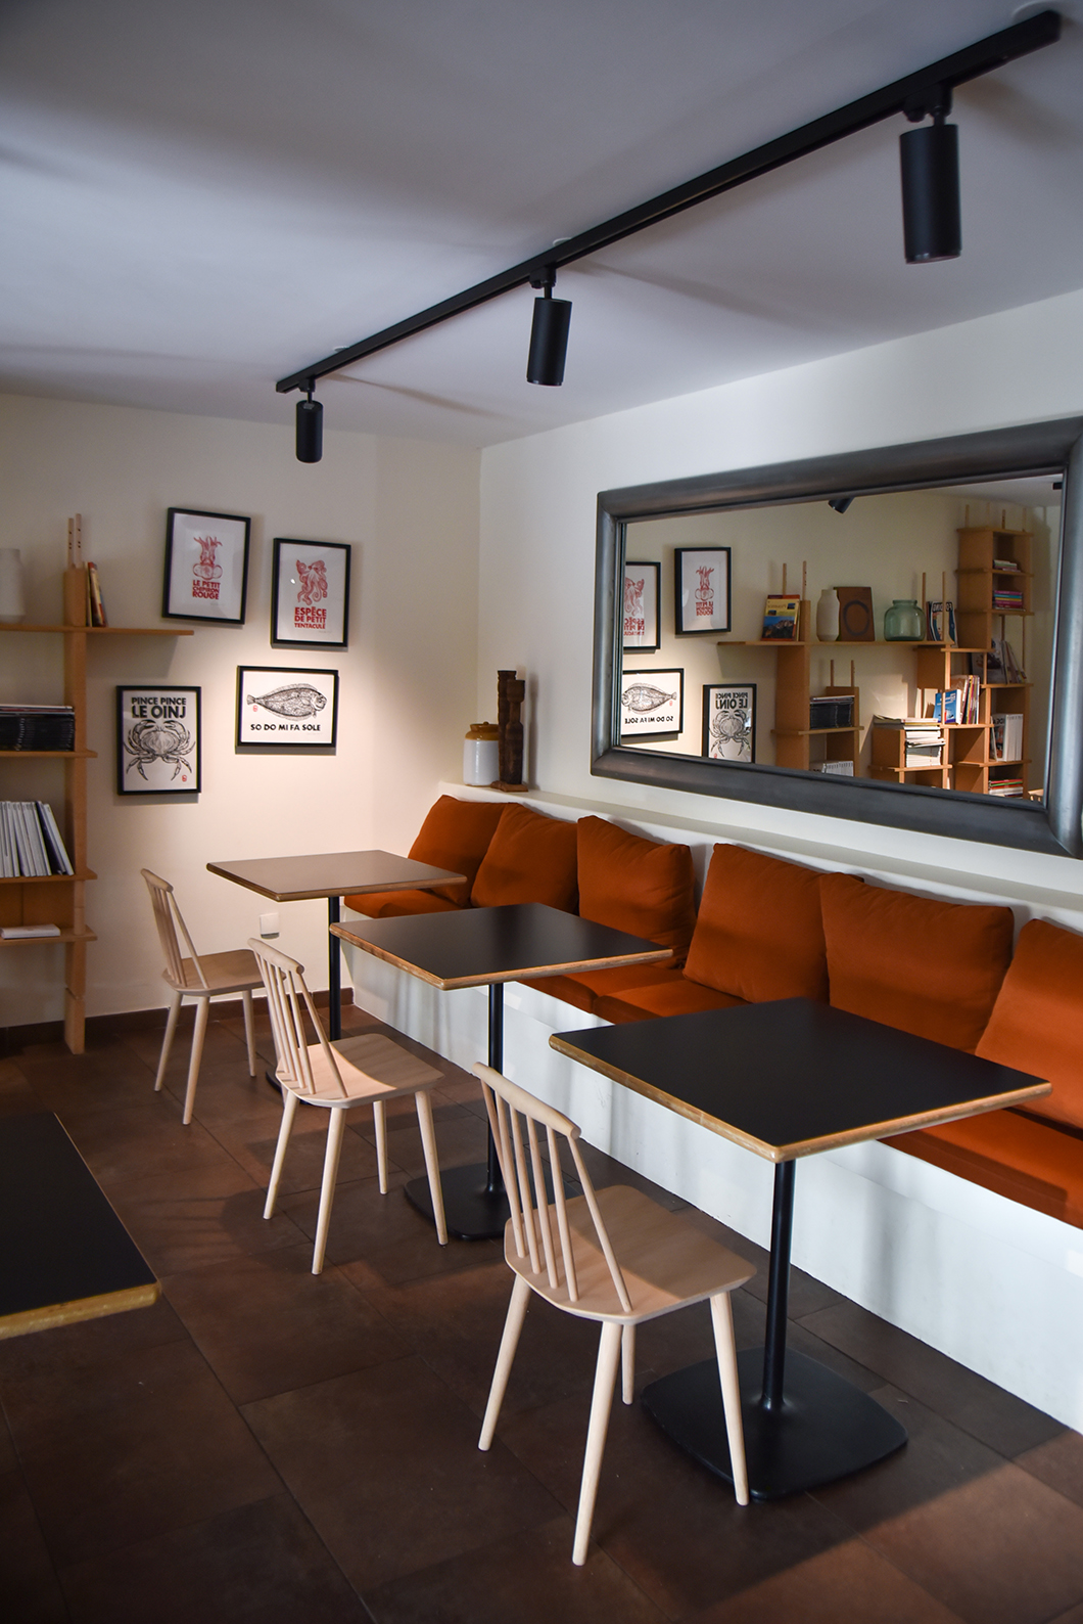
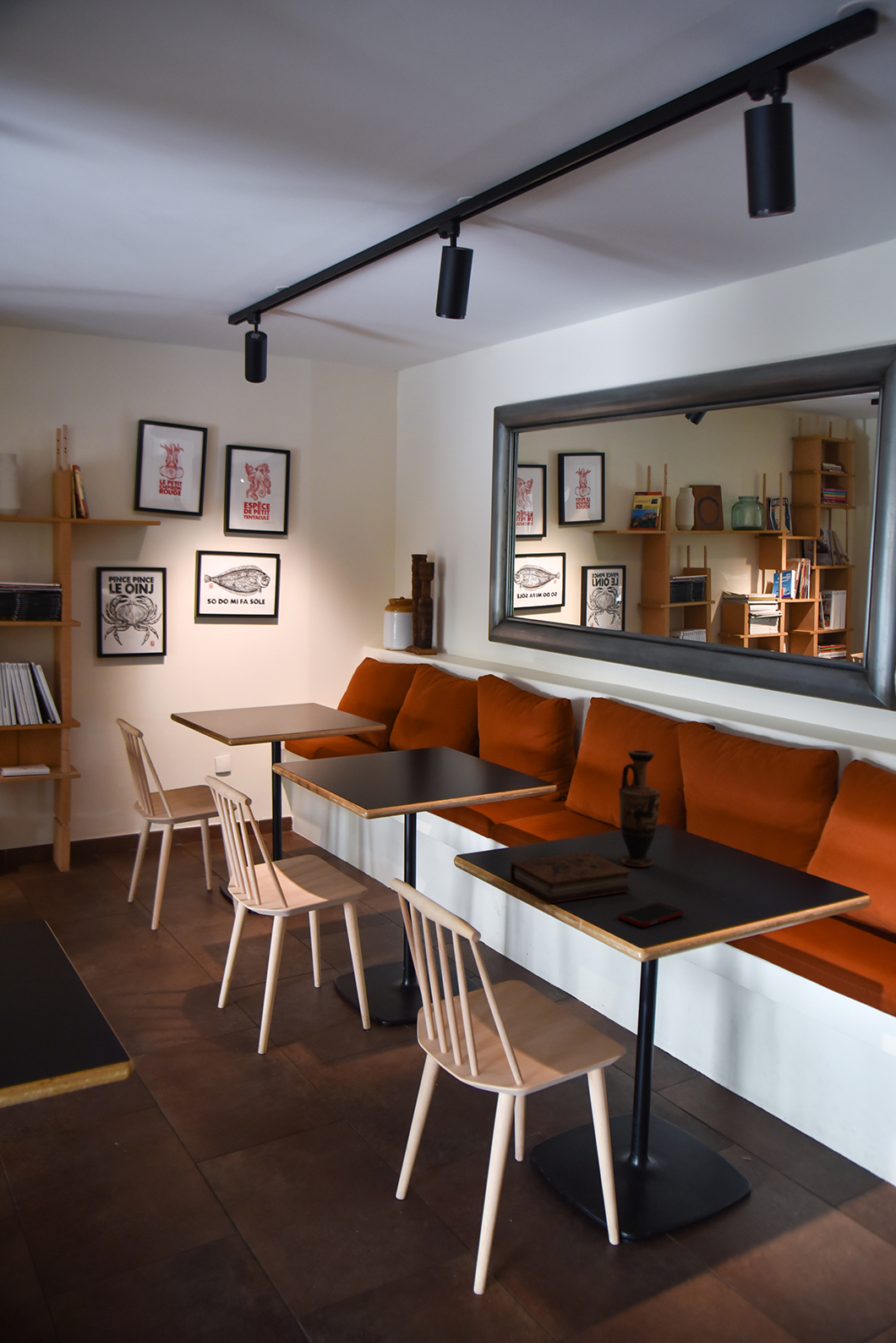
+ book (569, 876)
+ vase (638, 807)
+ cell phone (651, 914)
